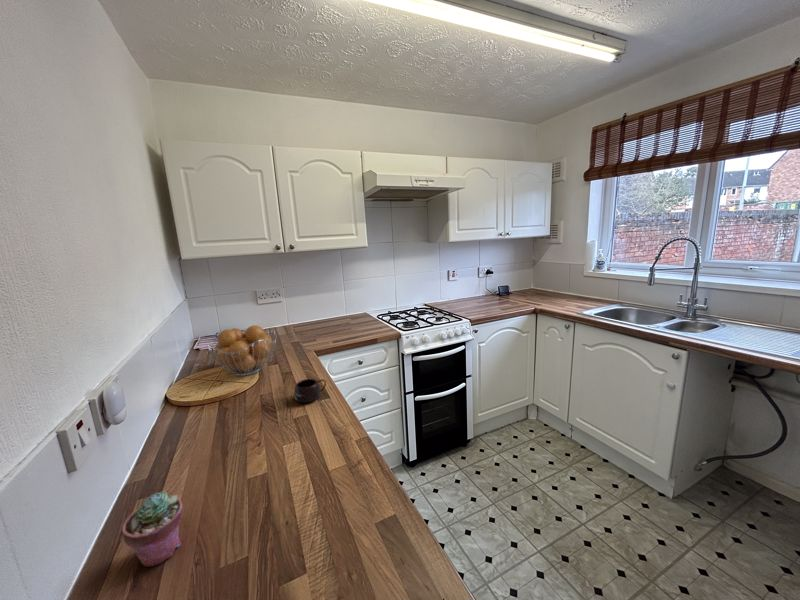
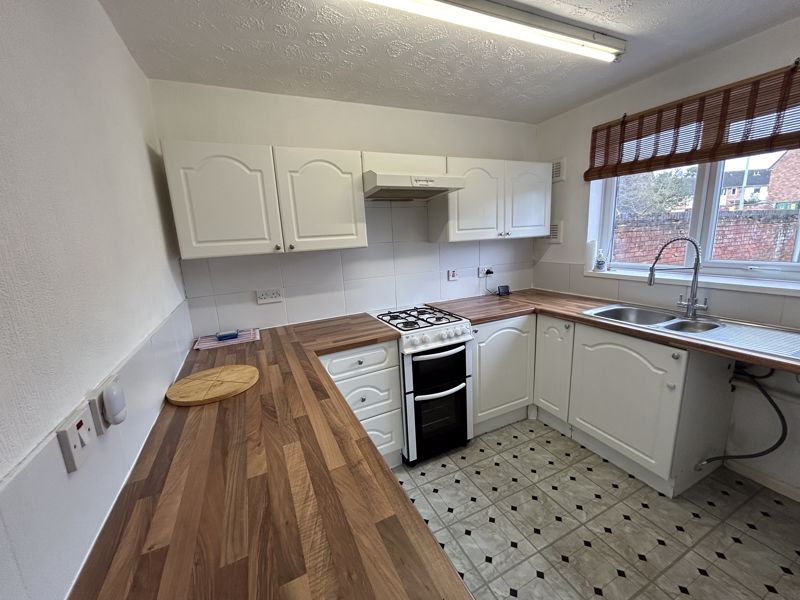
- mug (310, 389)
- fruit basket (244, 348)
- potted succulent (155, 525)
